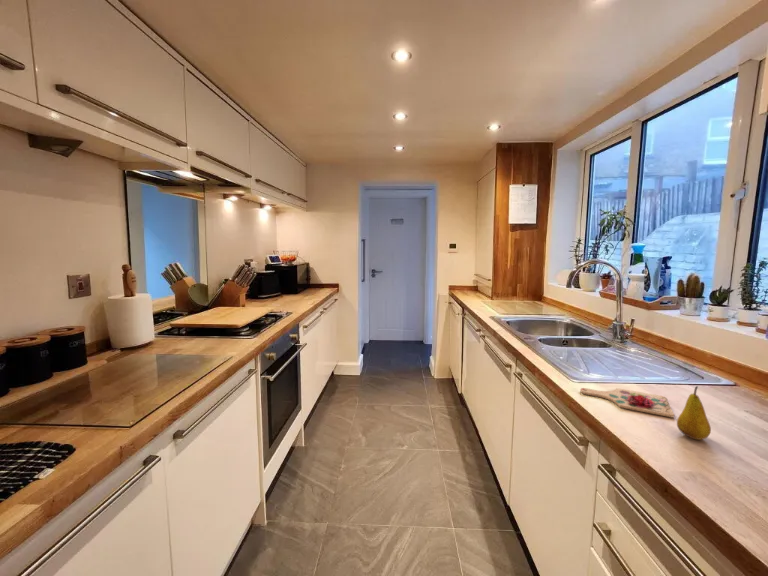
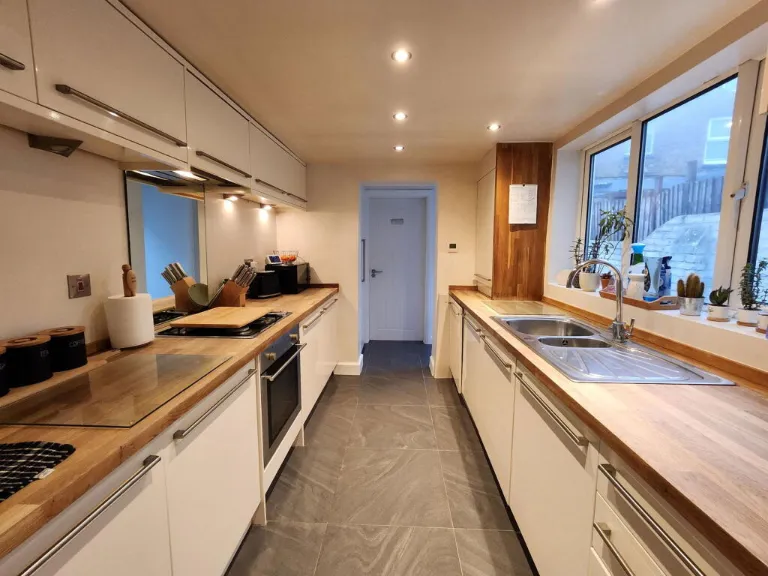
- cutting board (622, 394)
- fruit (695, 412)
